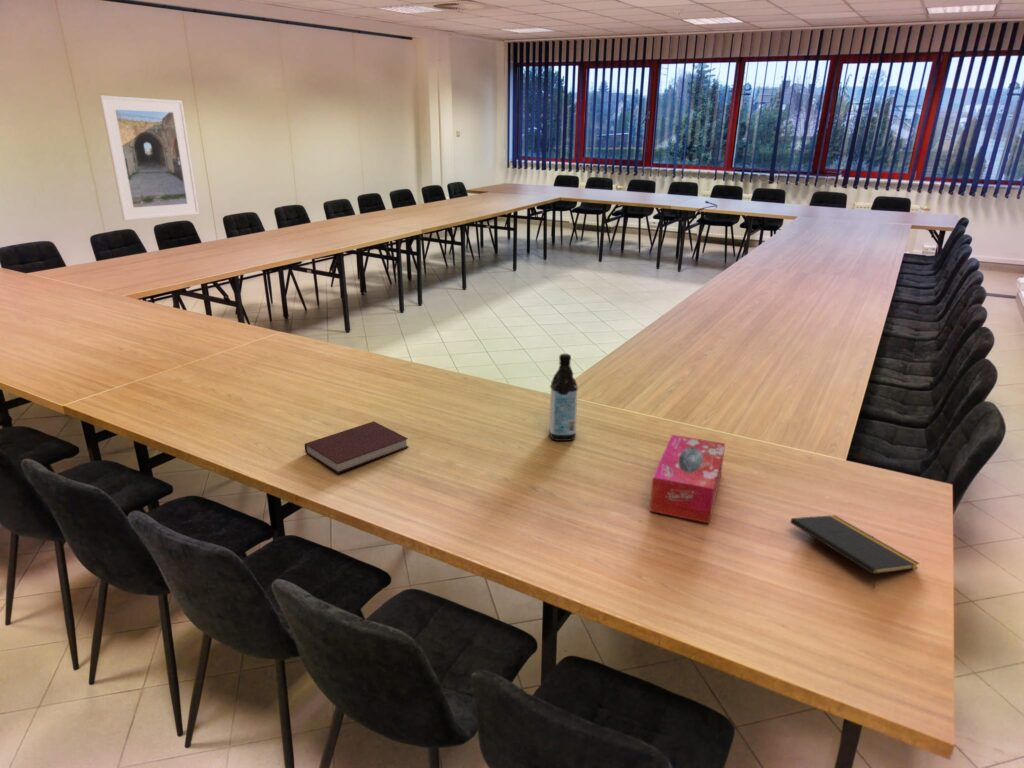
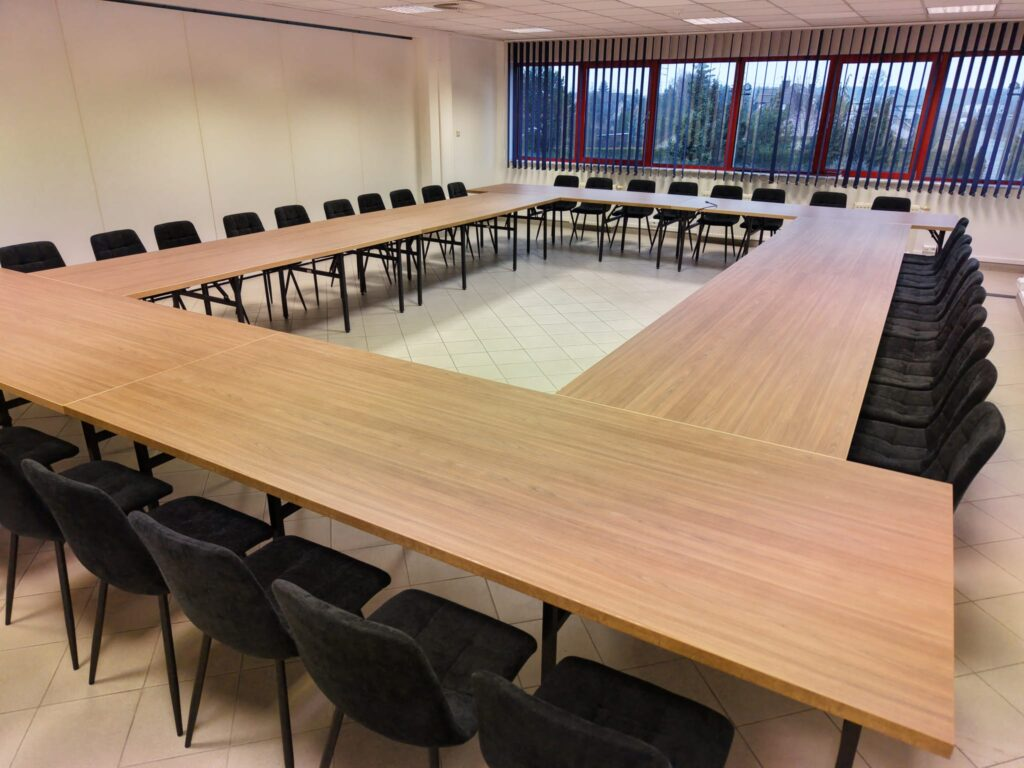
- notebook (357, 445)
- tissue box (689, 475)
- notepad (852, 542)
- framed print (153, 159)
- water bottle (563, 396)
